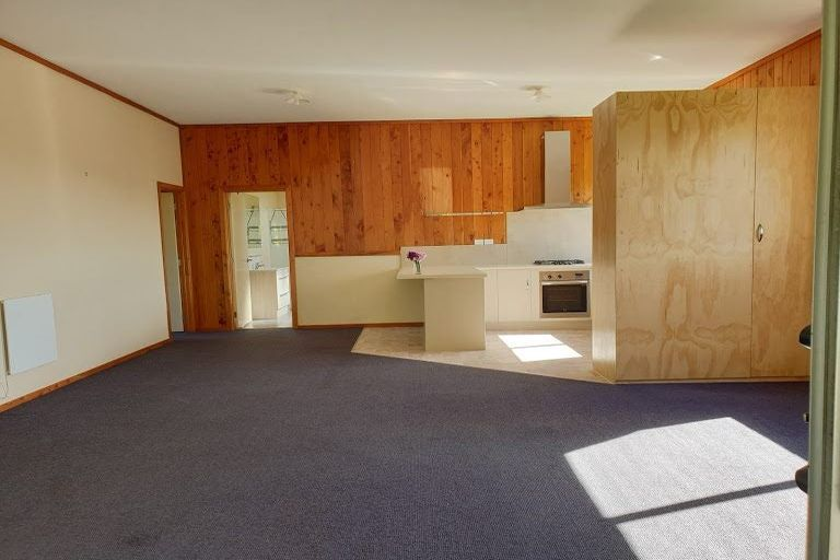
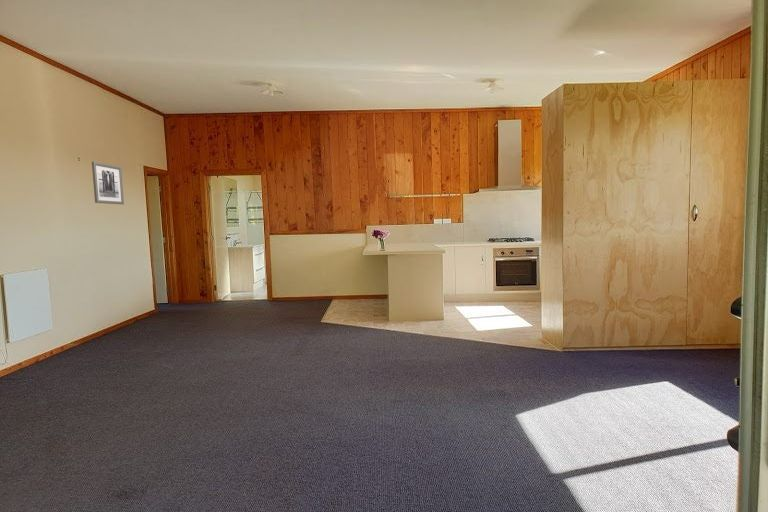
+ wall art (108, 184)
